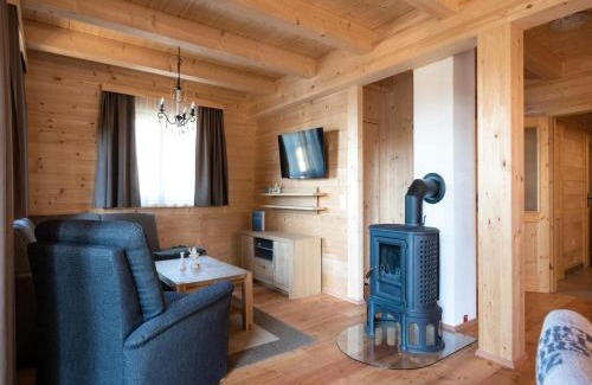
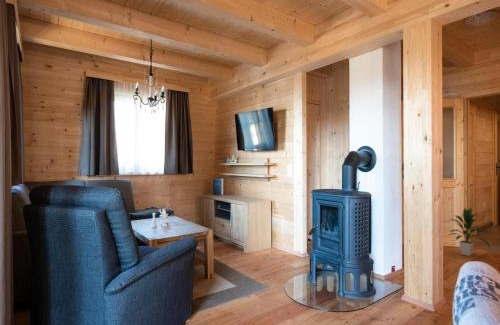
+ indoor plant (467, 231)
